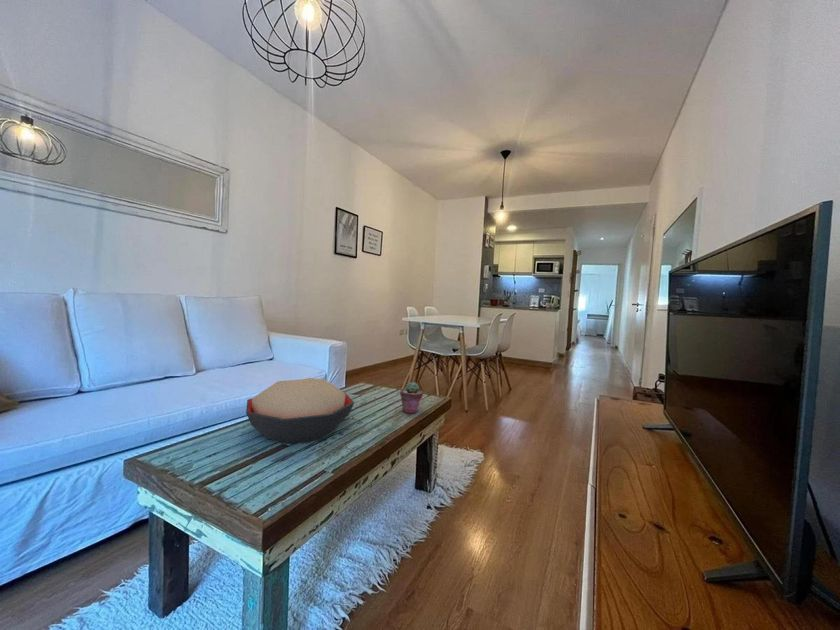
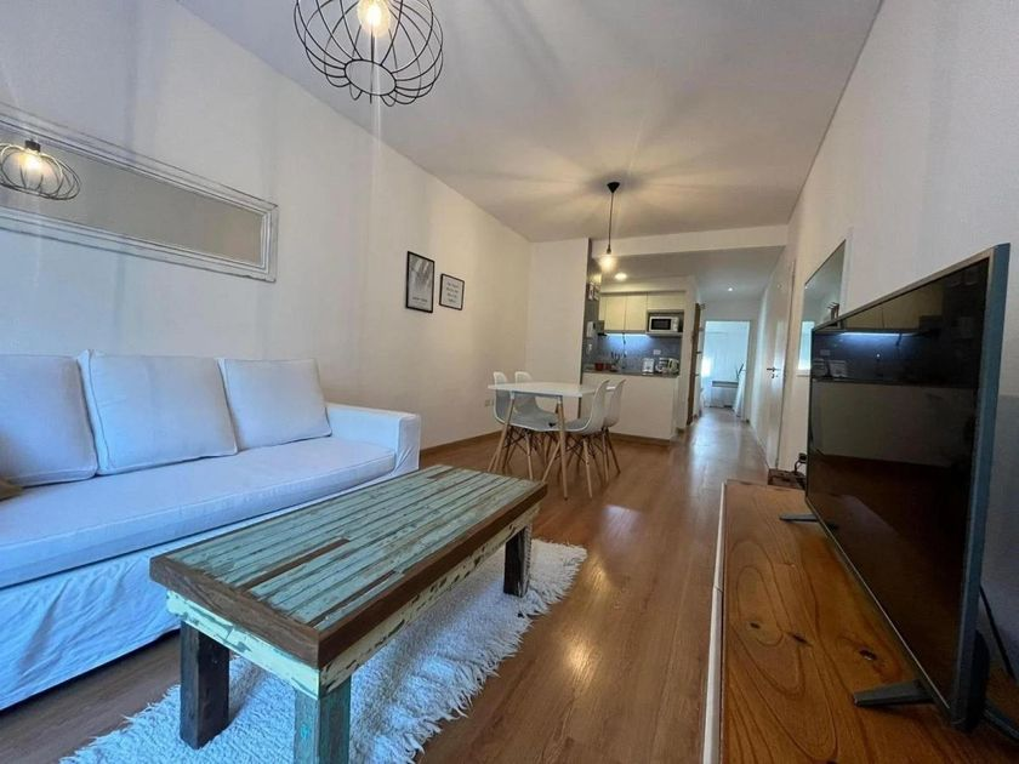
- decorative bowl (301, 404)
- potted succulent (411, 396)
